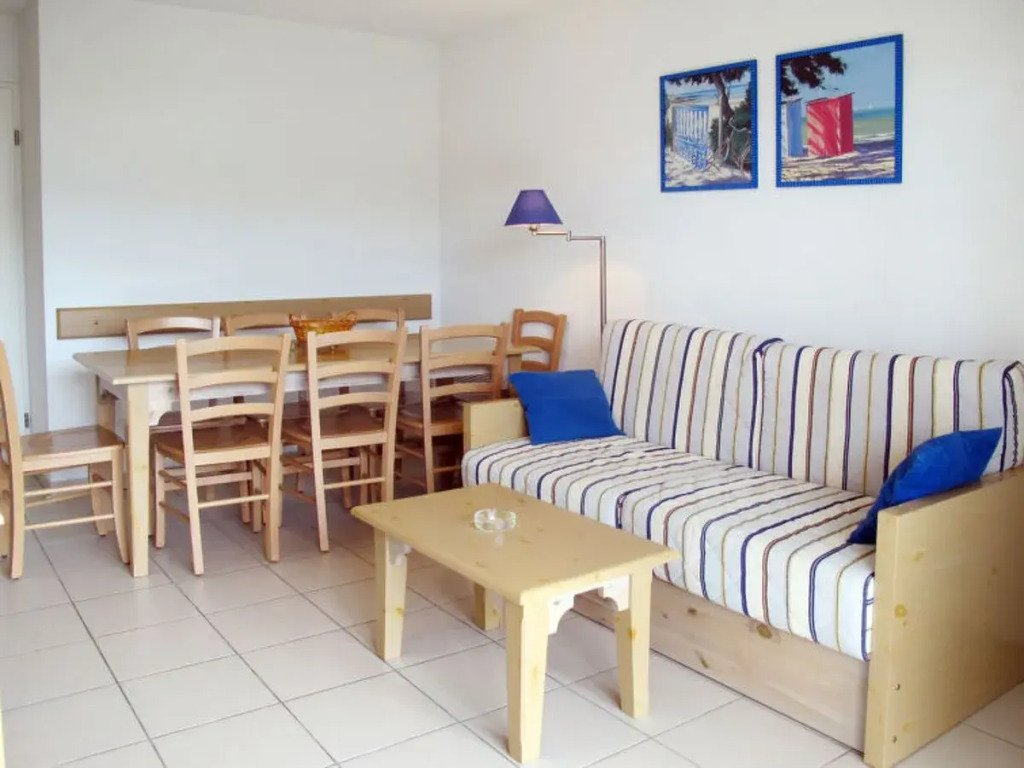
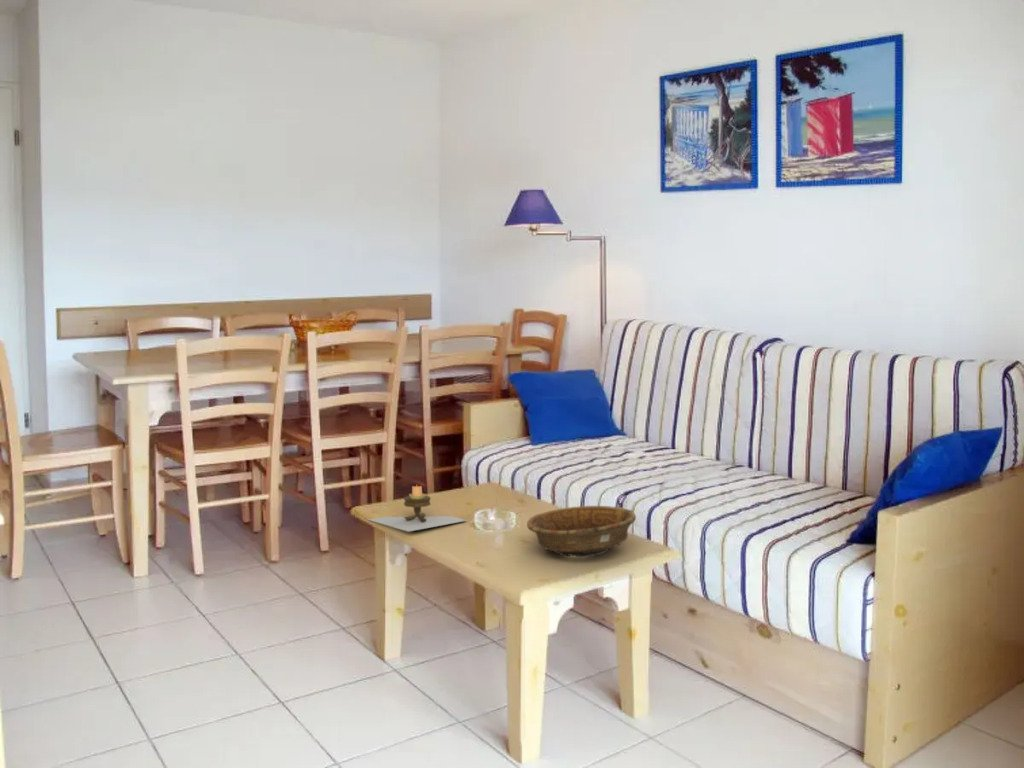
+ candle (417, 502)
+ decorative bowl (581, 531)
